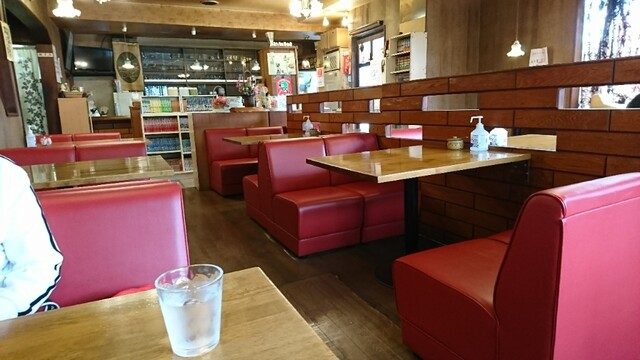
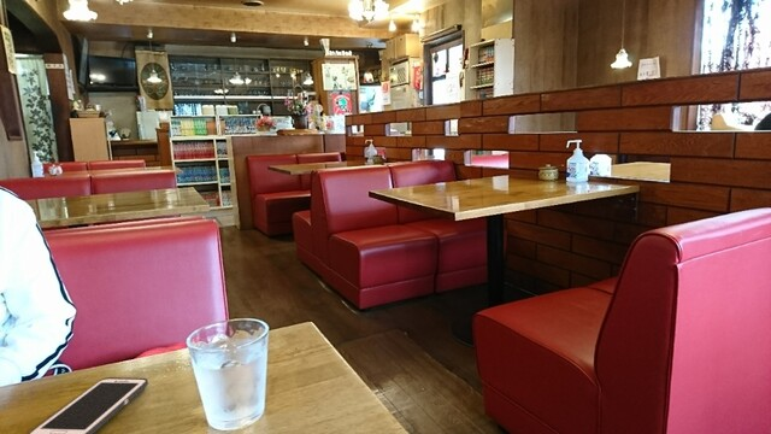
+ cell phone (93, 406)
